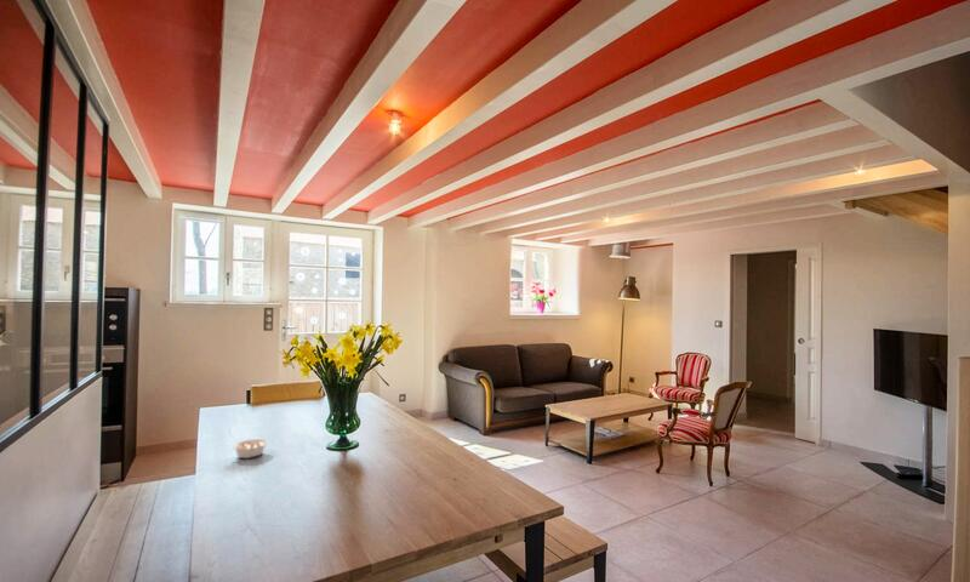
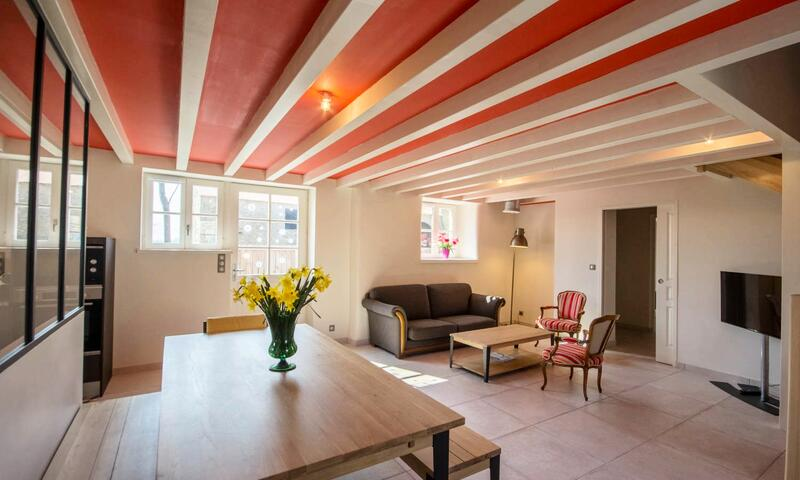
- legume (249, 447)
